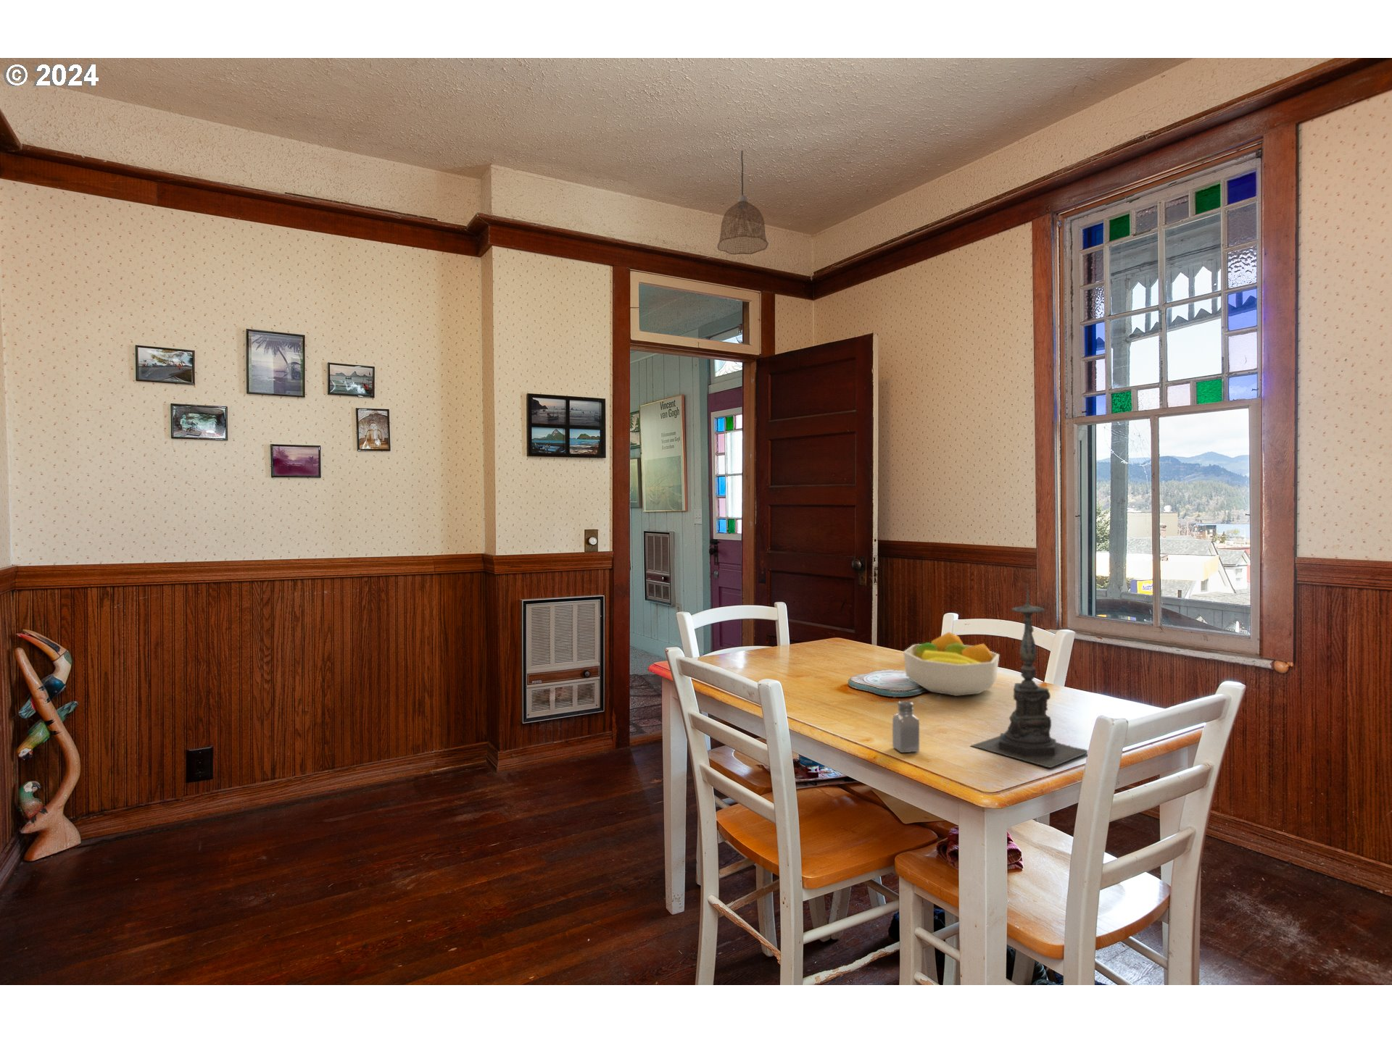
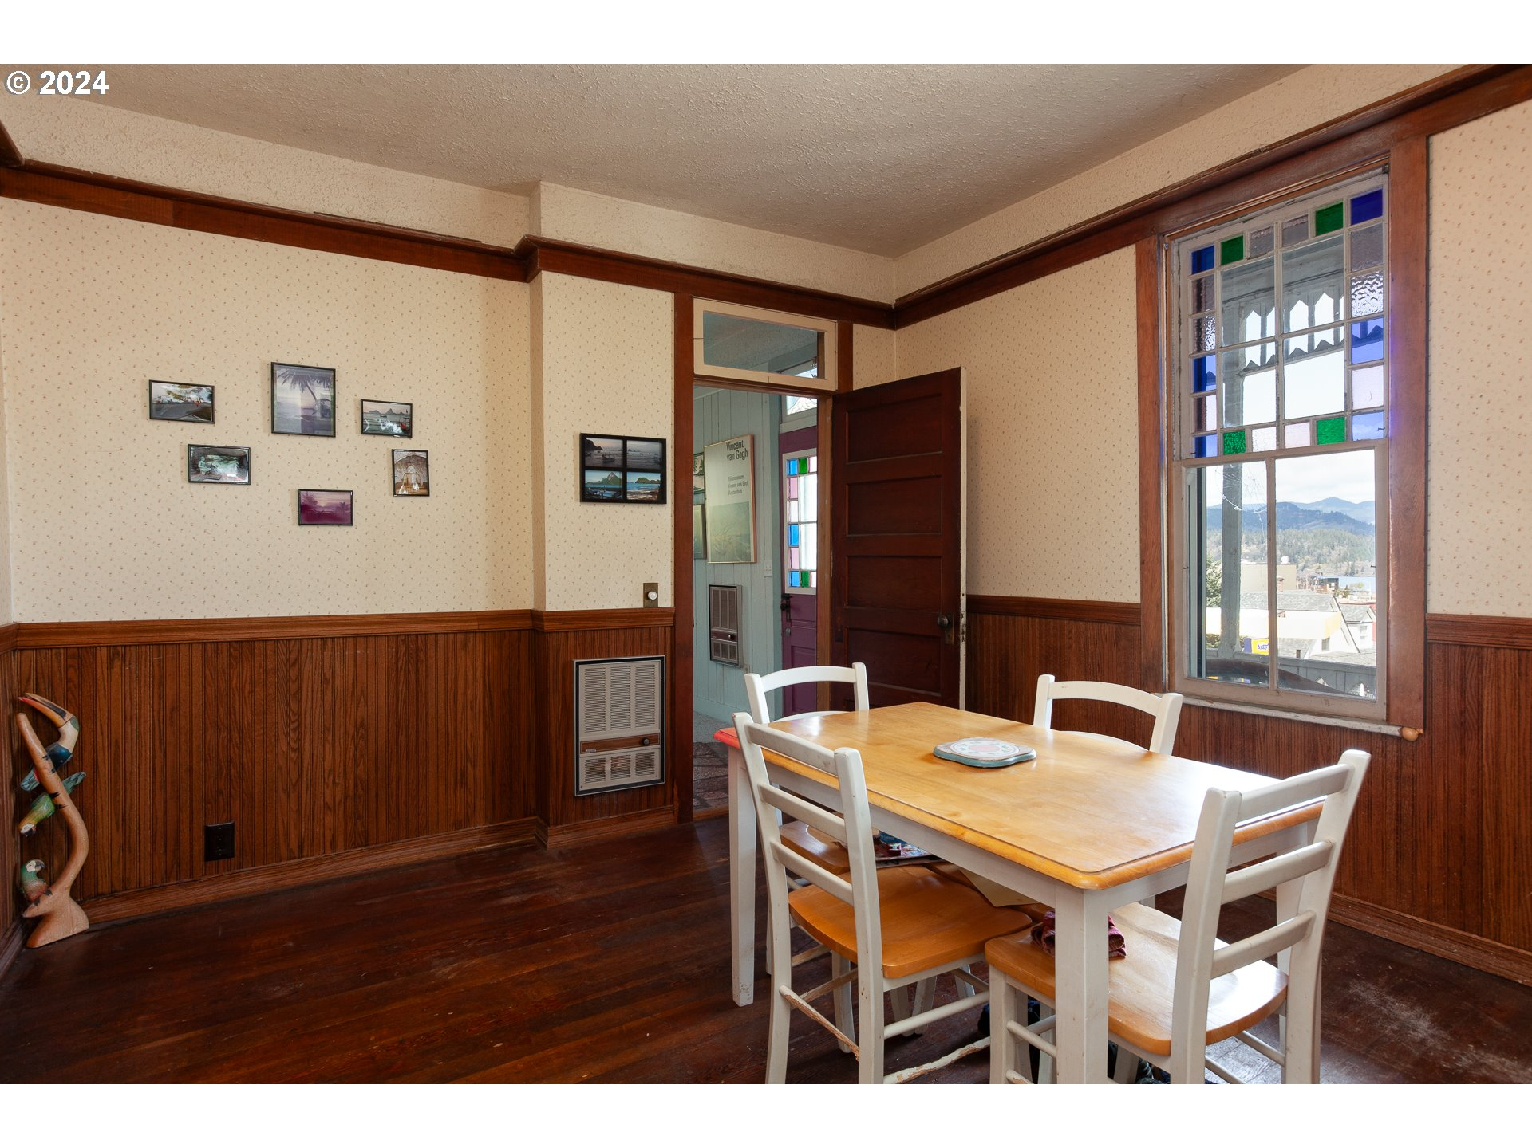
- fruit bowl (950, 662)
- saltshaker (905, 725)
- pendant lamp (742, 198)
- candle holder (1029, 666)
